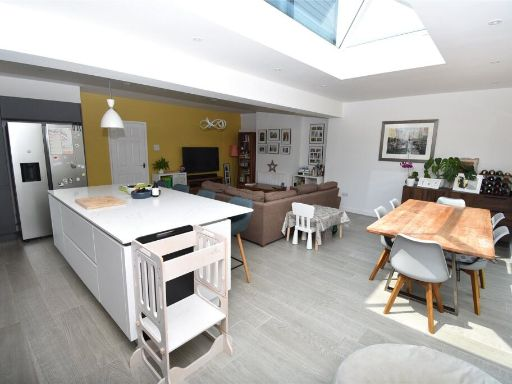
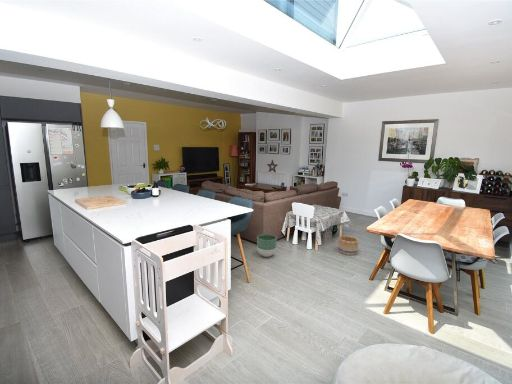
+ planter (266, 246)
+ basket (348, 244)
